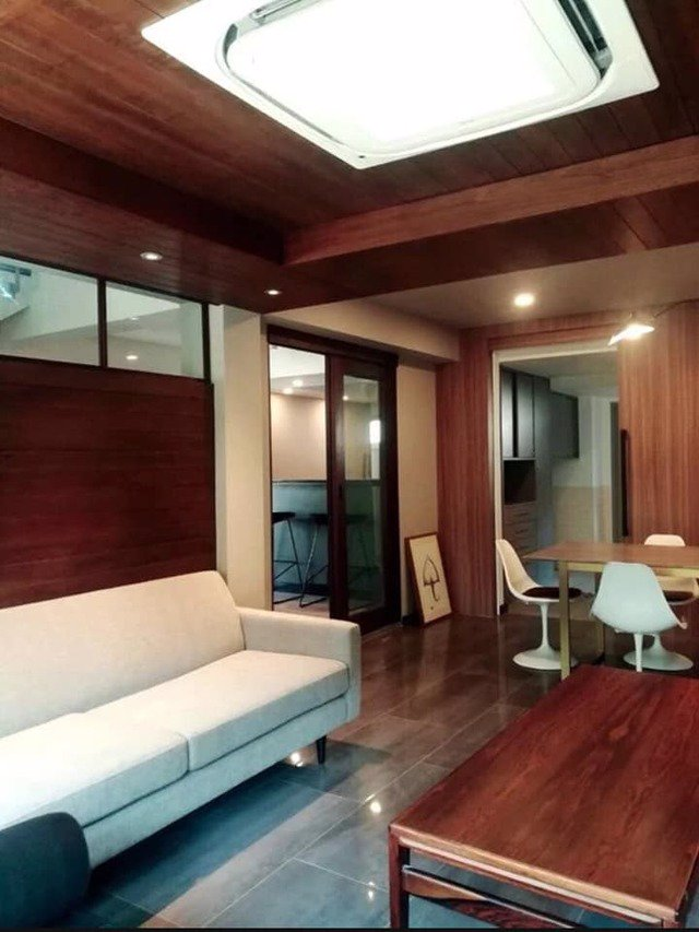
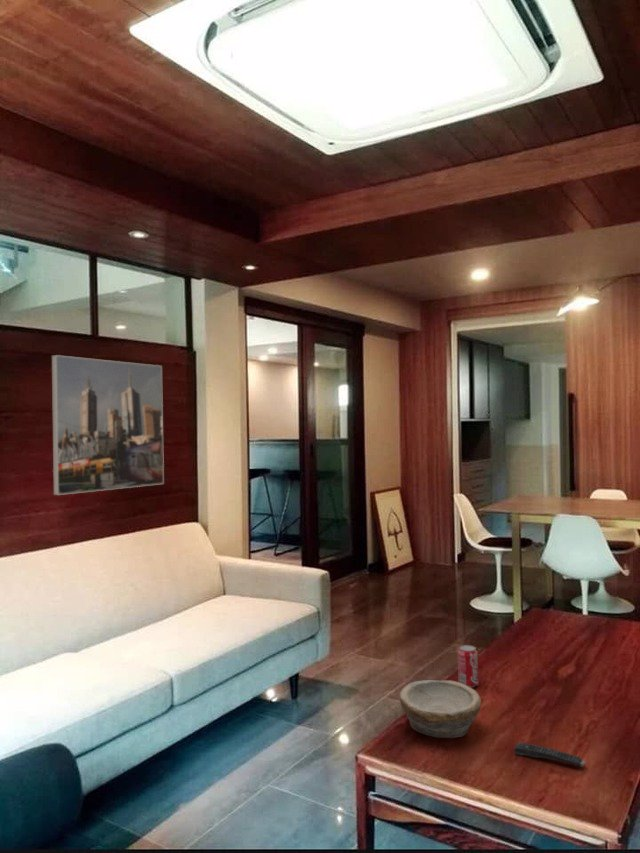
+ beverage can (468, 666)
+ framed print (112, 424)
+ bowl (440, 711)
+ remote control (549, 754)
